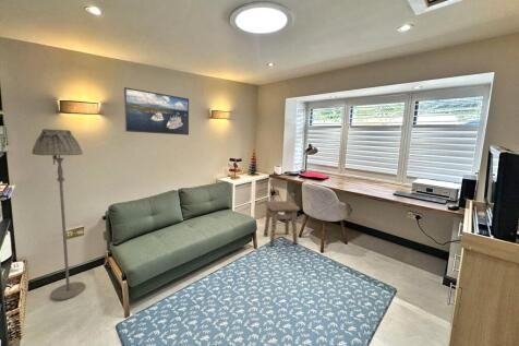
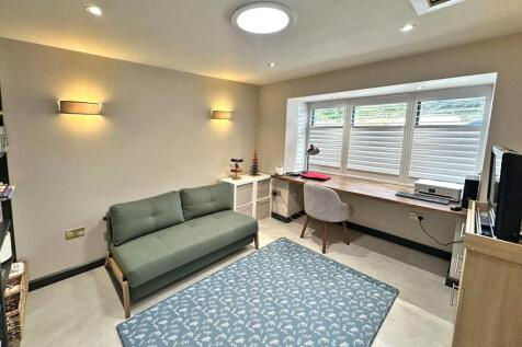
- floor lamp (62, 214)
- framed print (159, 114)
- side table (280, 218)
